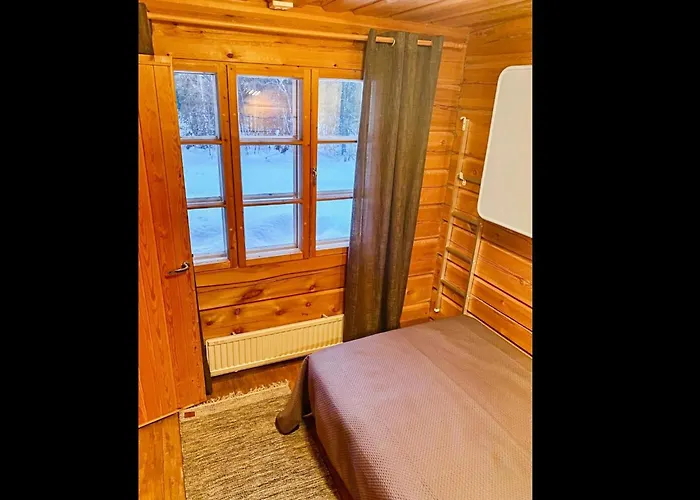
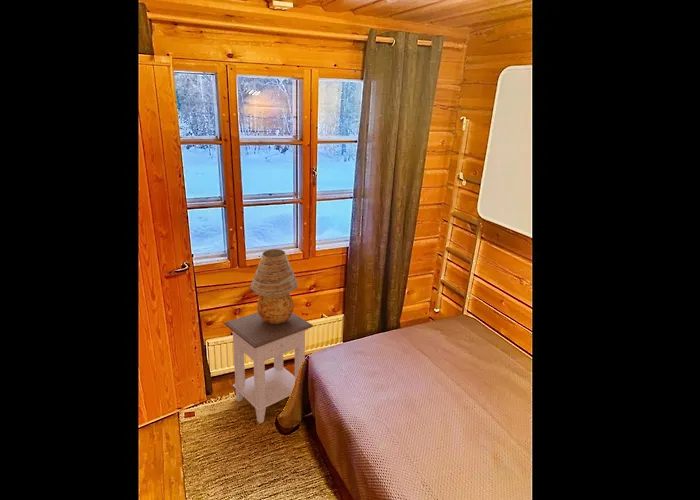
+ nightstand (268, 359)
+ table lamp (274, 288)
